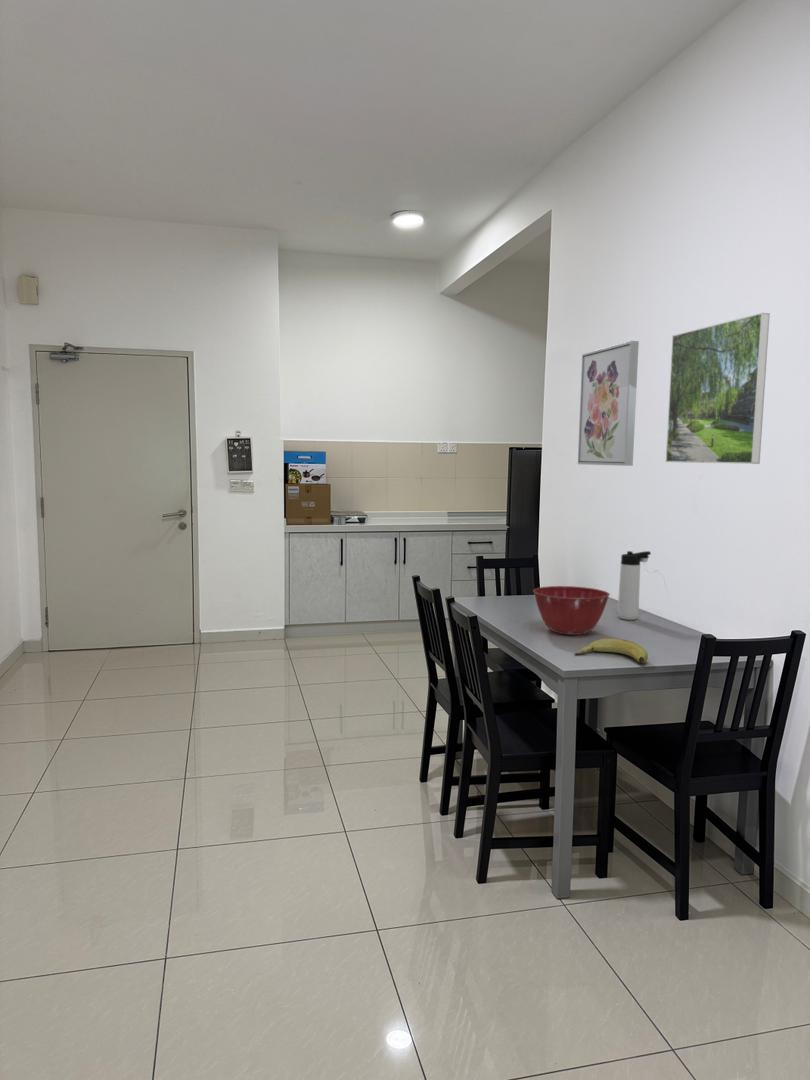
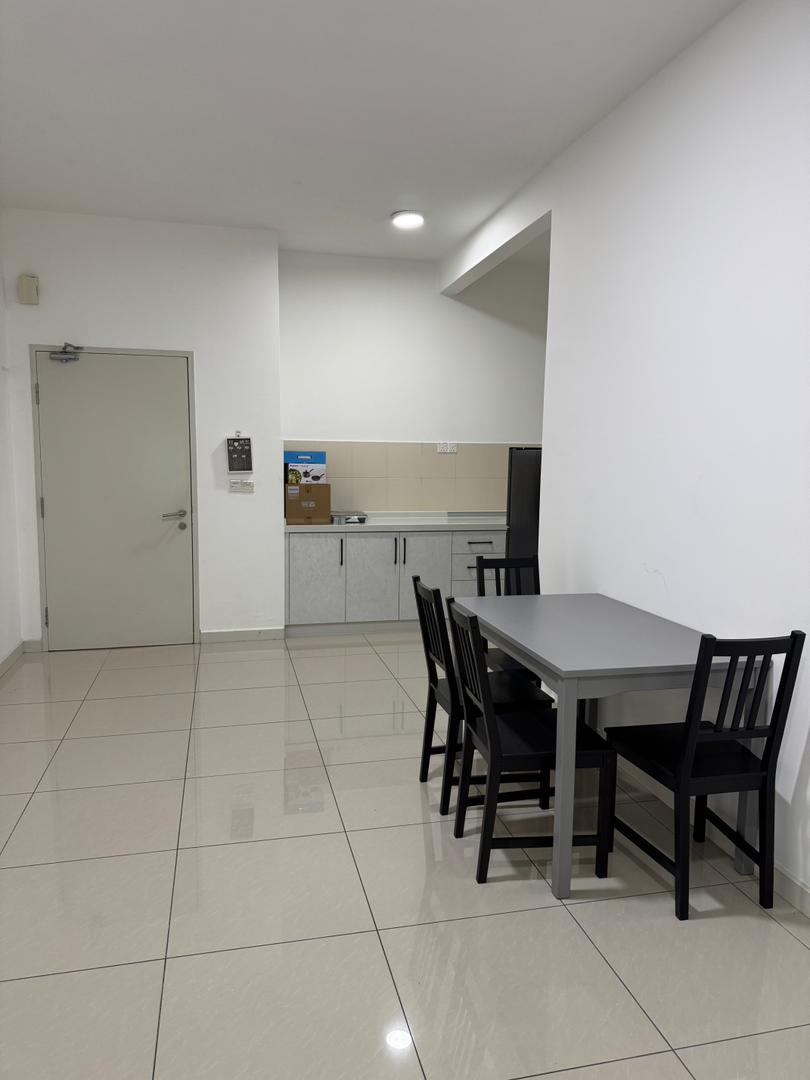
- thermos bottle (634, 585)
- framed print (712, 394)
- mixing bowl (570, 611)
- banana (609, 649)
- wall art (606, 406)
